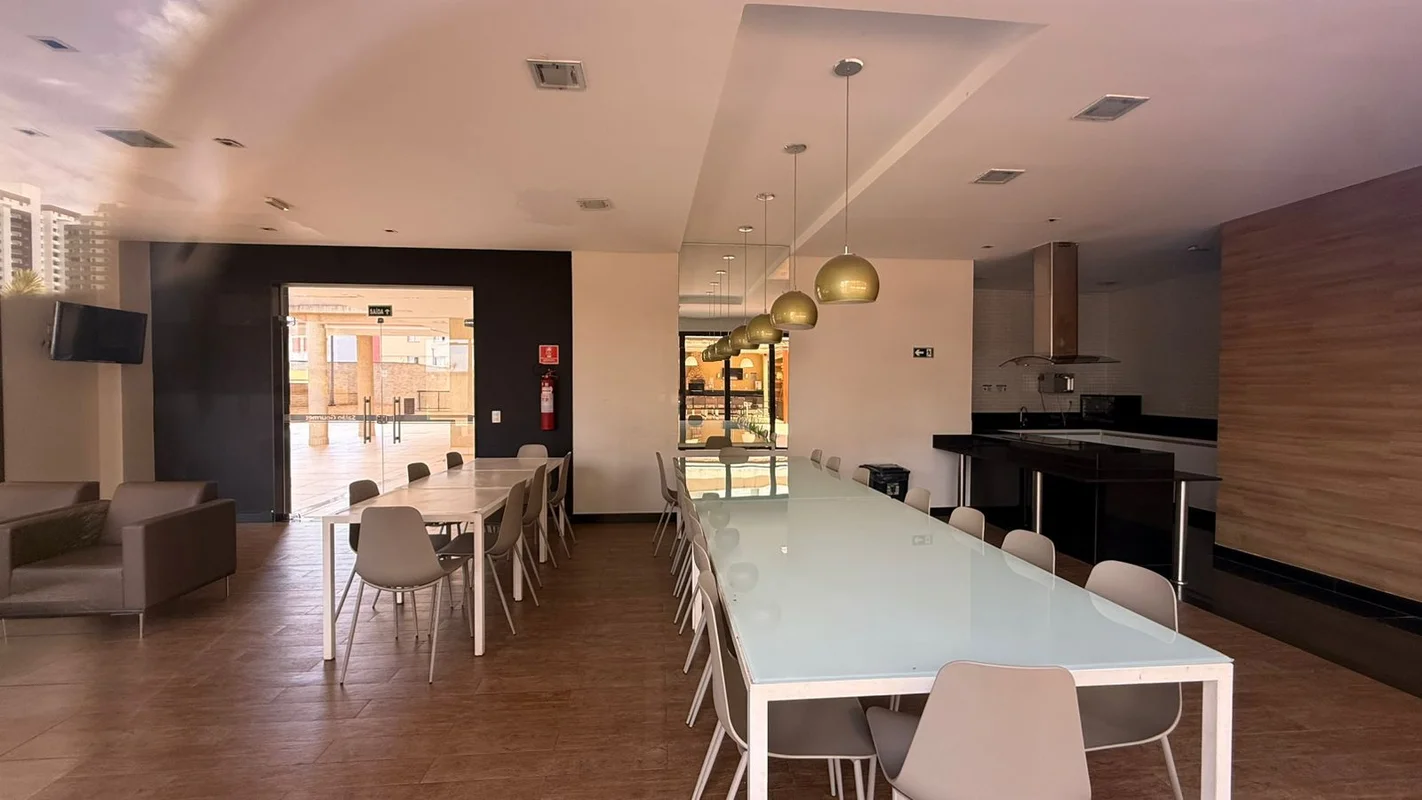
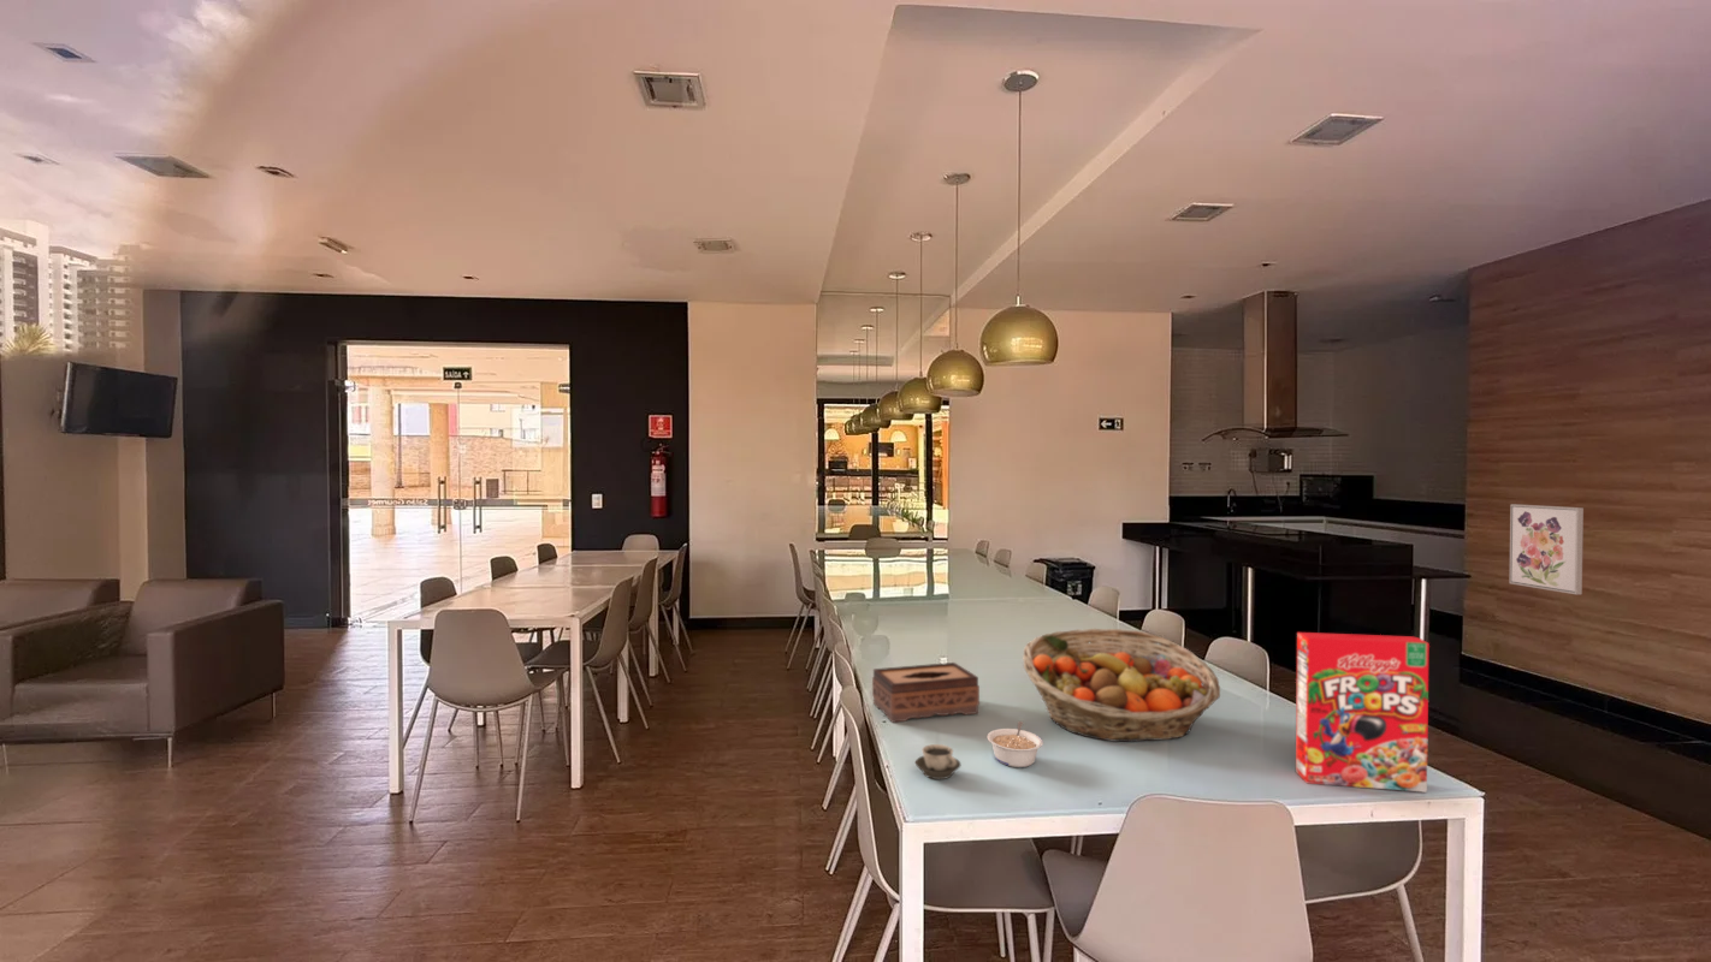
+ tissue box (924, 690)
+ fruit basket (1117, 682)
+ cup (937, 761)
+ wall art (1544, 547)
+ legume (1013, 746)
+ cereal box (1360, 708)
